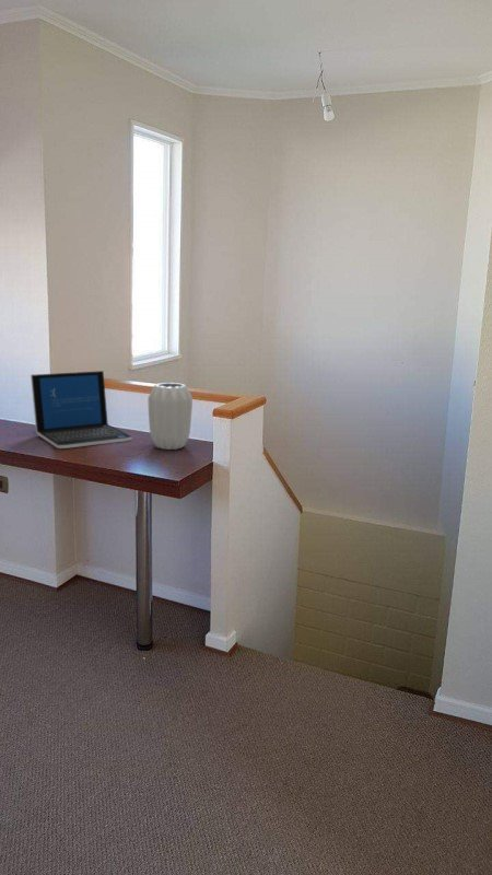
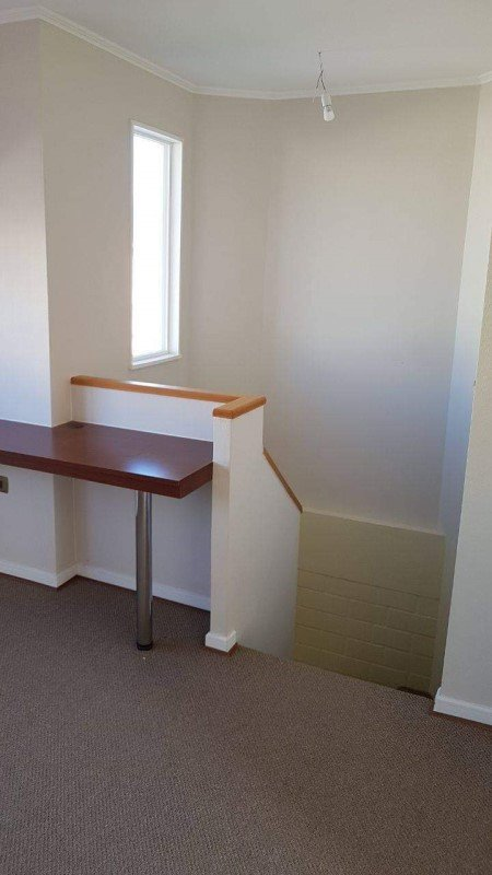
- vase (169, 416)
- laptop (81, 407)
